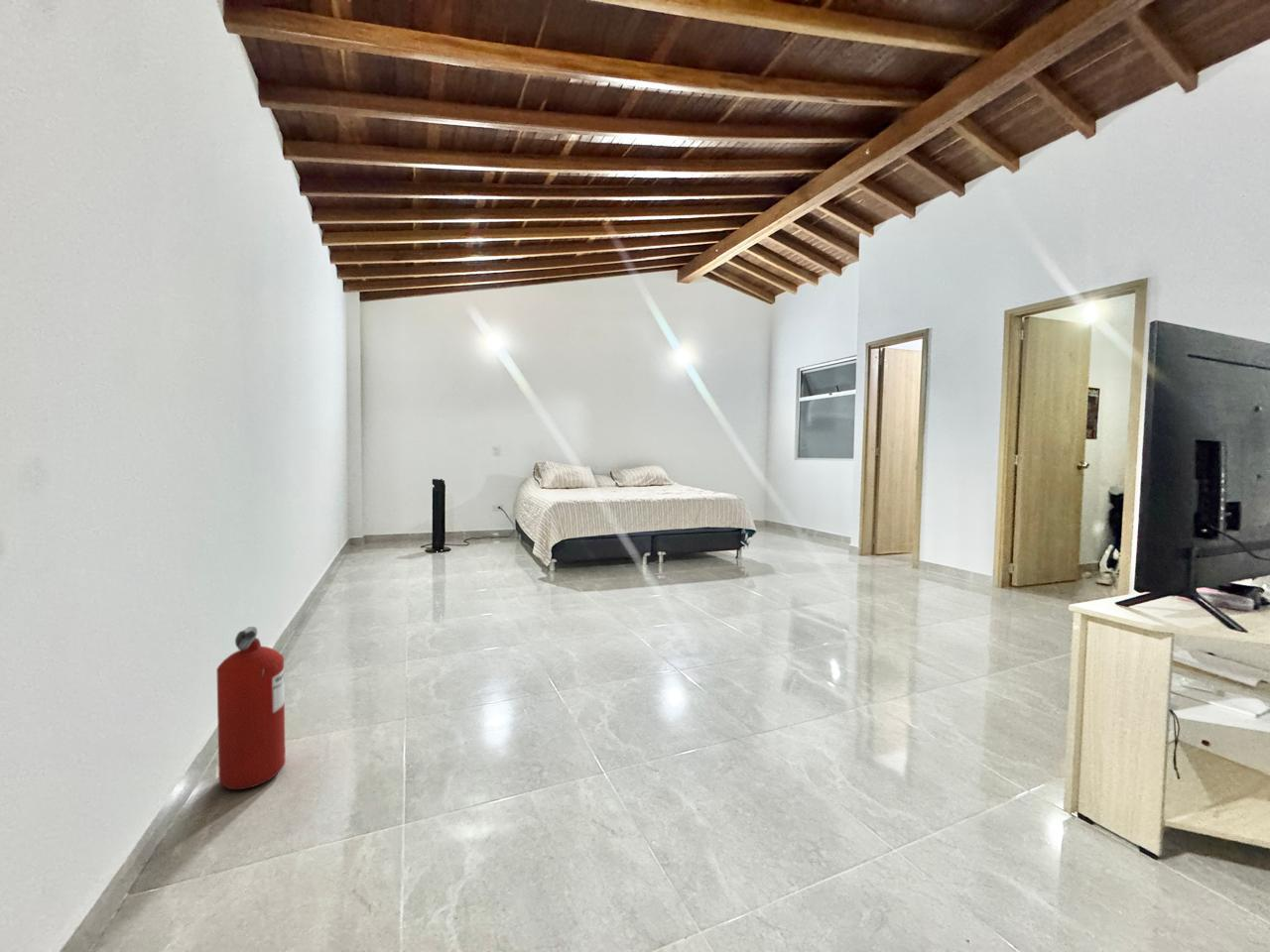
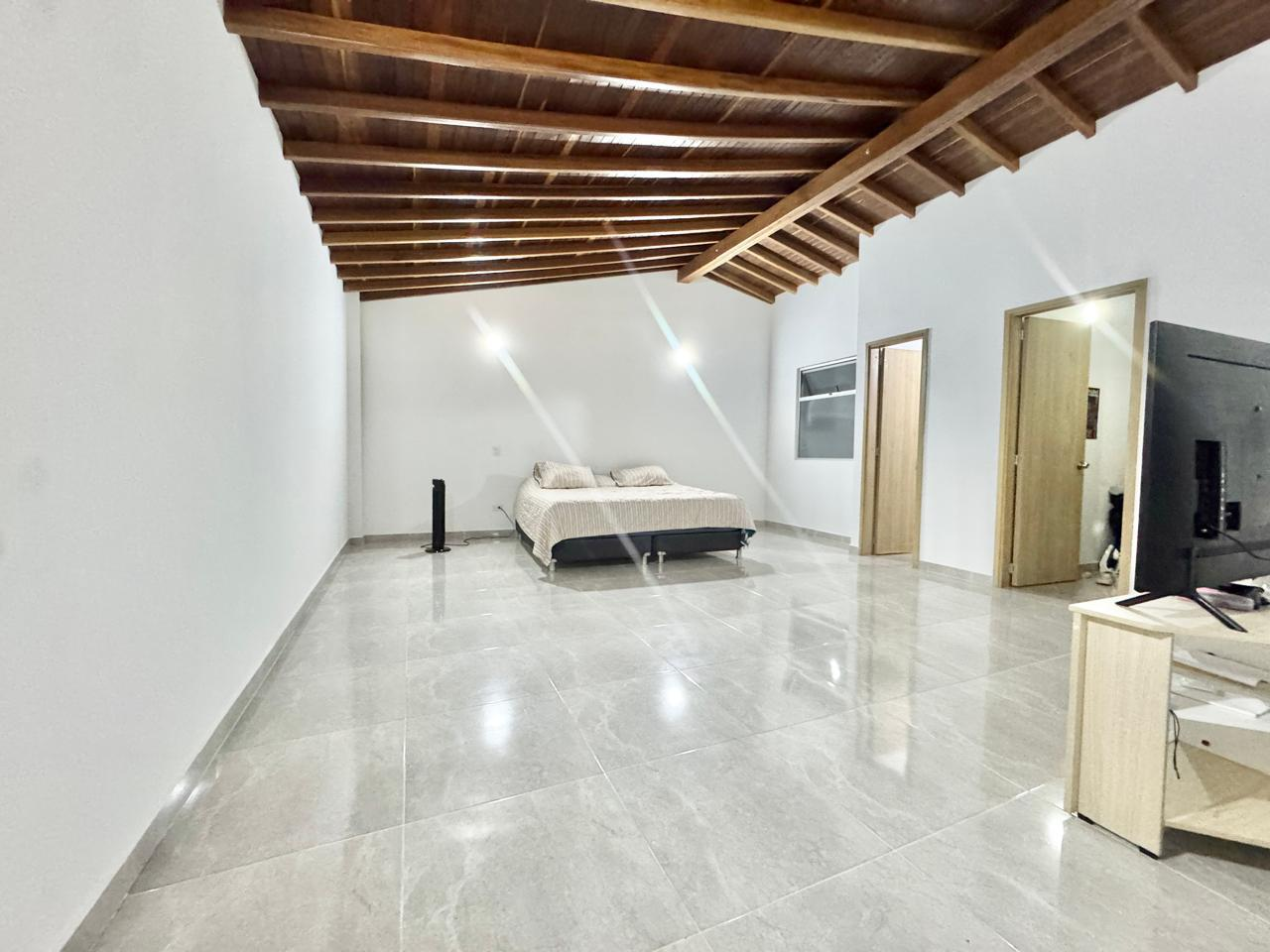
- fire extinguisher (253, 698)
